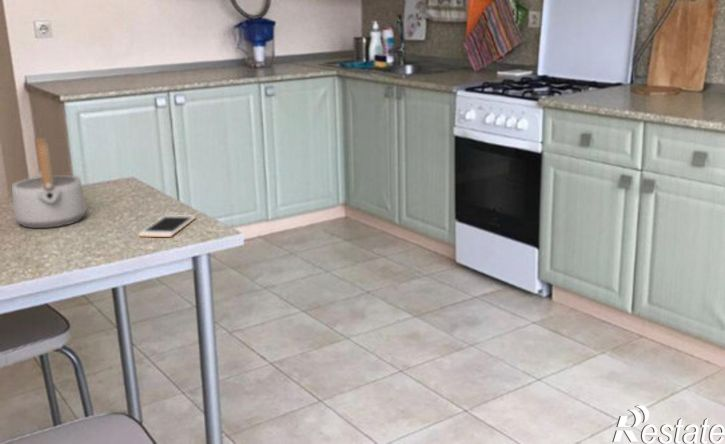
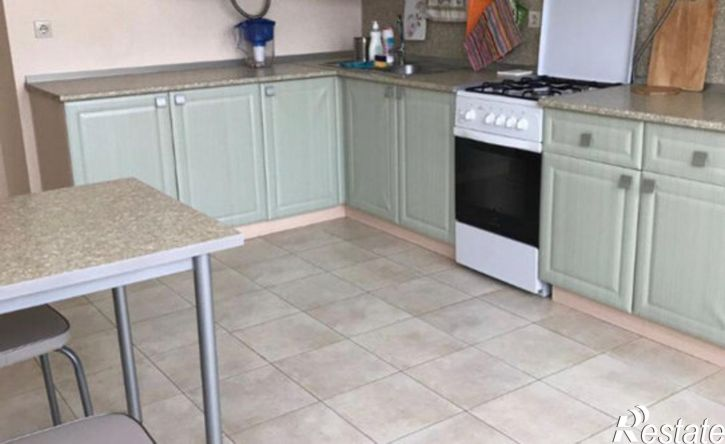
- cell phone (168, 225)
- teapot (47, 182)
